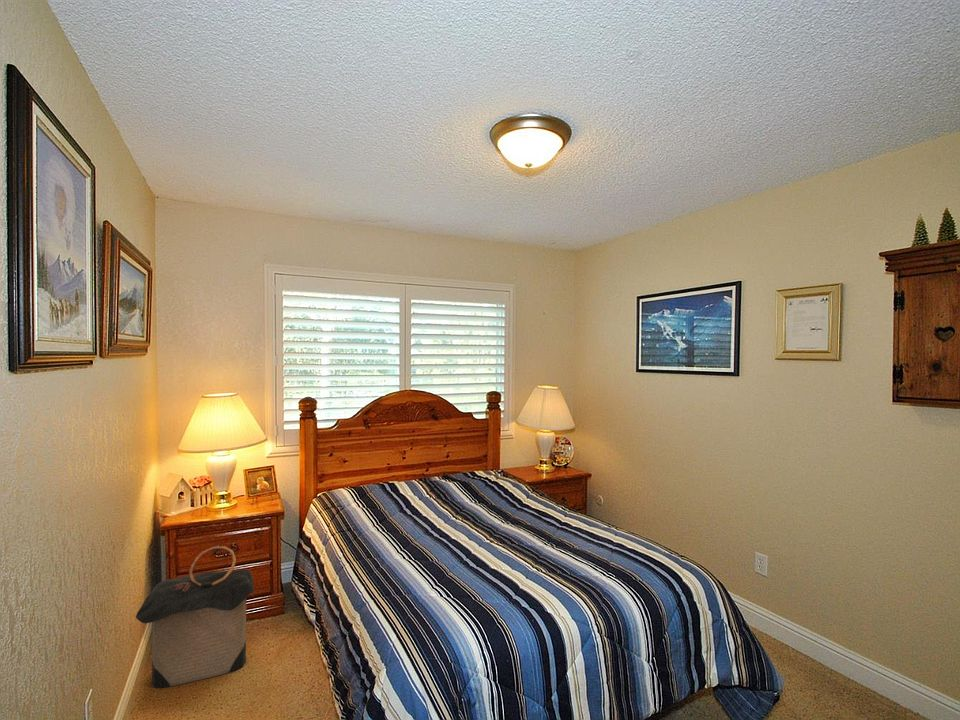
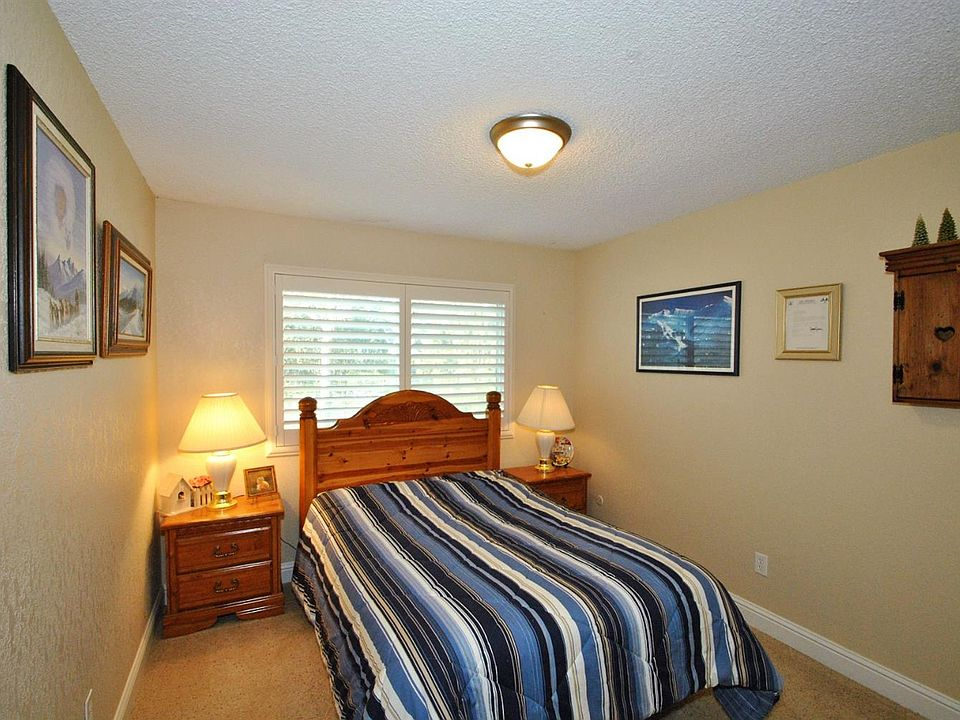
- laundry hamper (199, 612)
